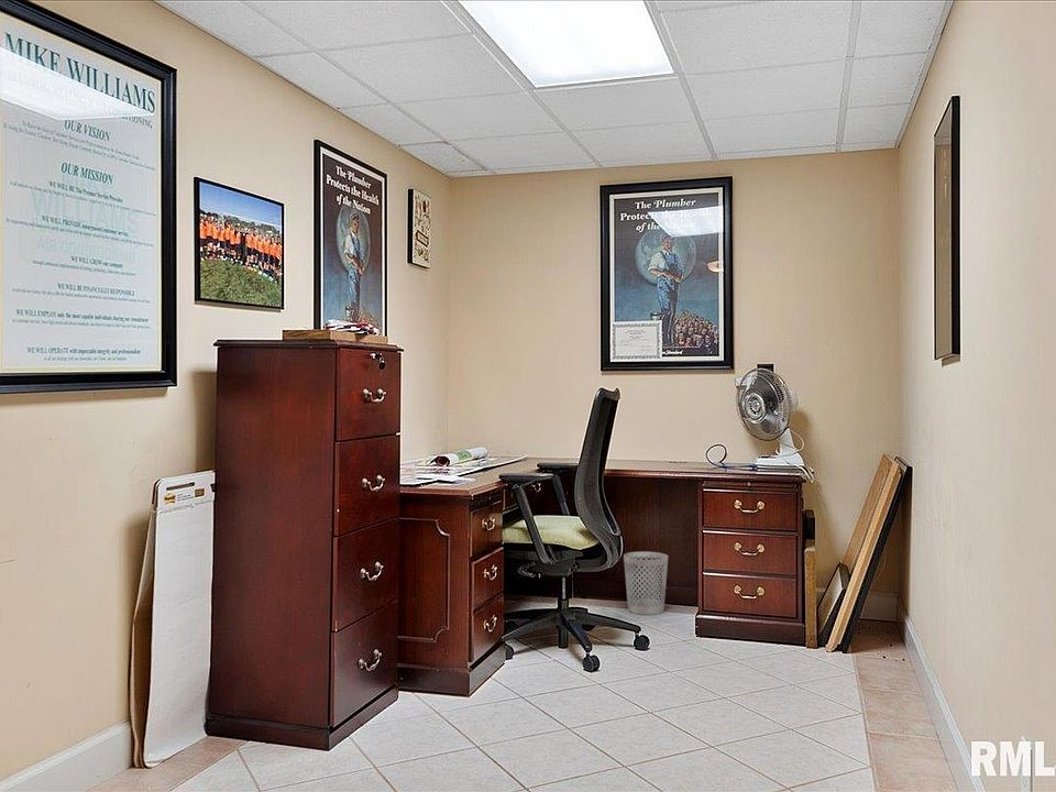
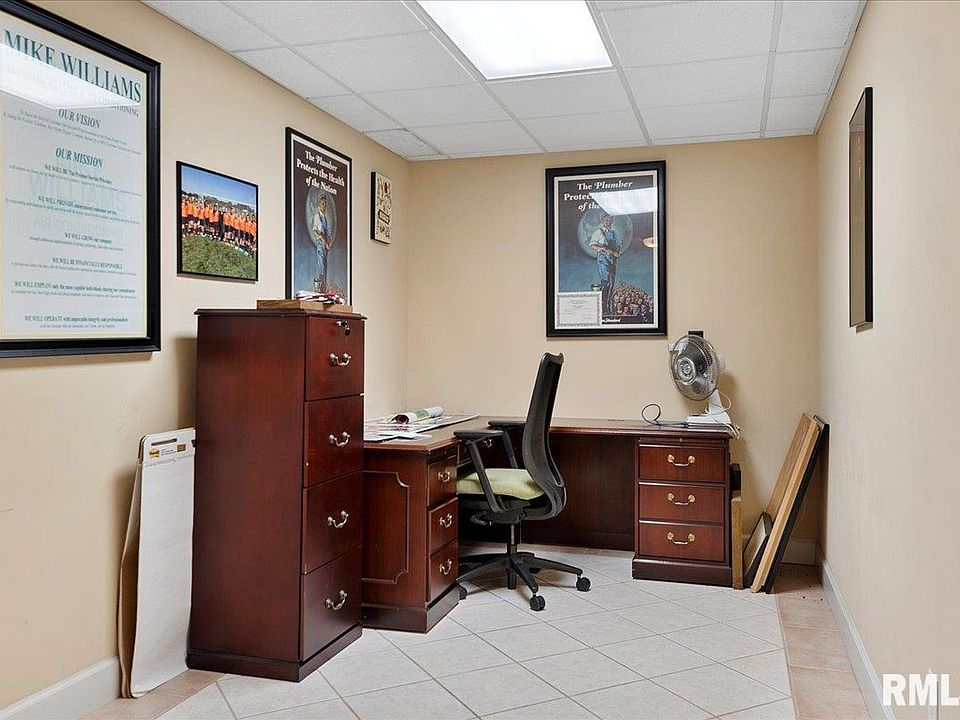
- wastebasket (646, 582)
